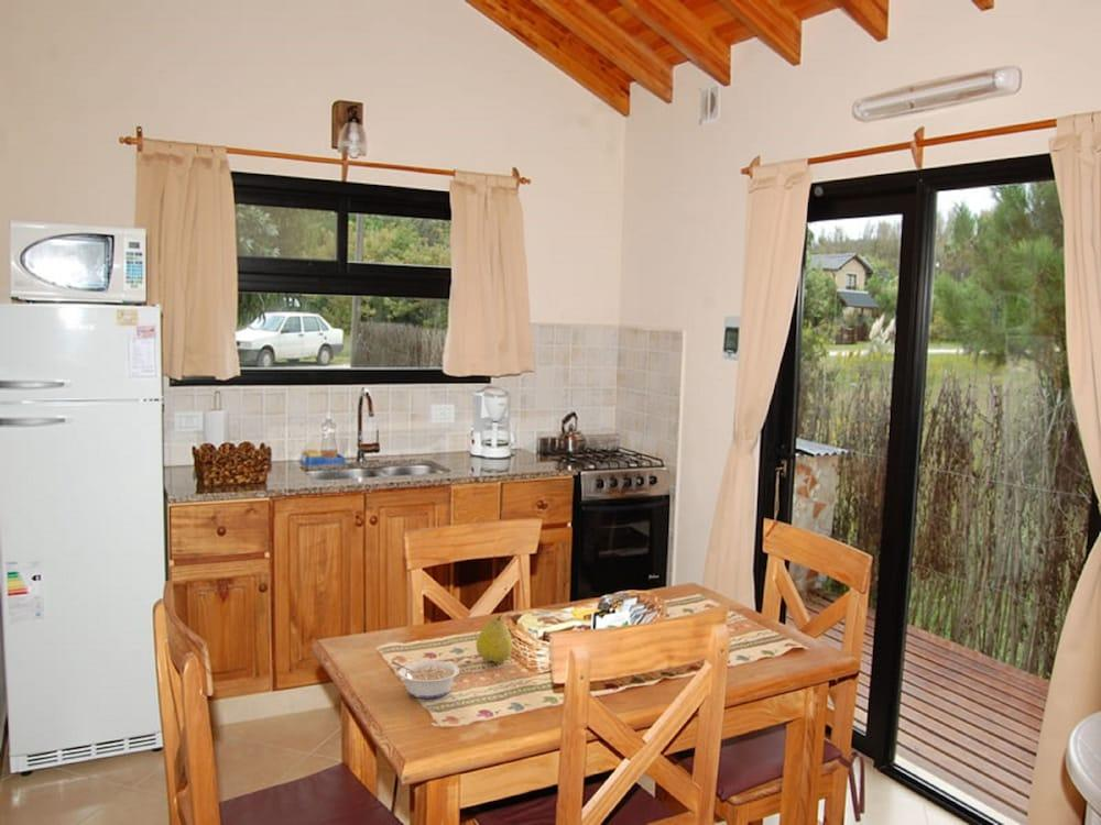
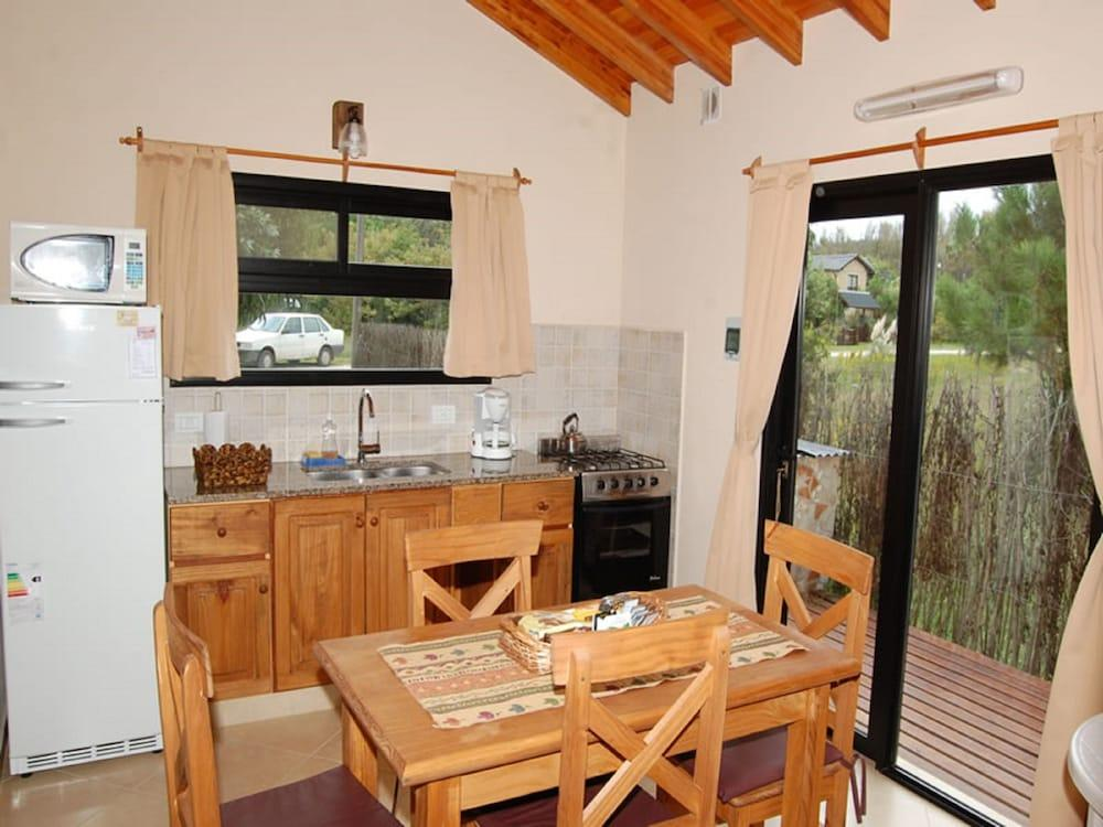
- legume (426, 679)
- fruit (494, 638)
